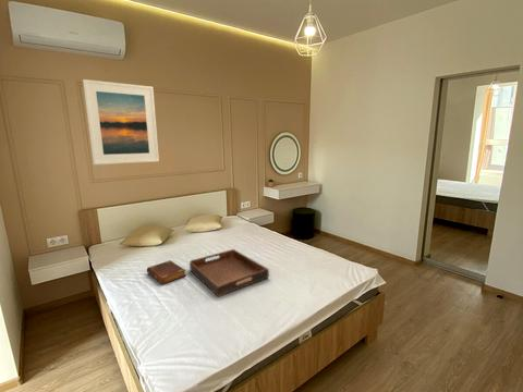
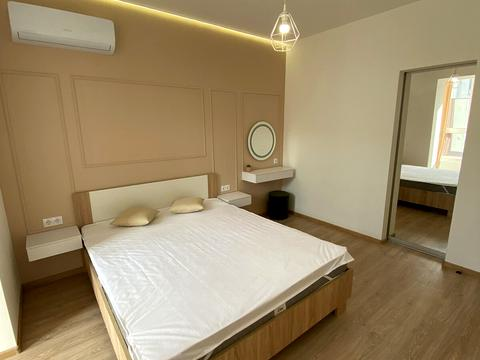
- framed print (124, 124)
- book (166, 271)
- serving tray (227, 269)
